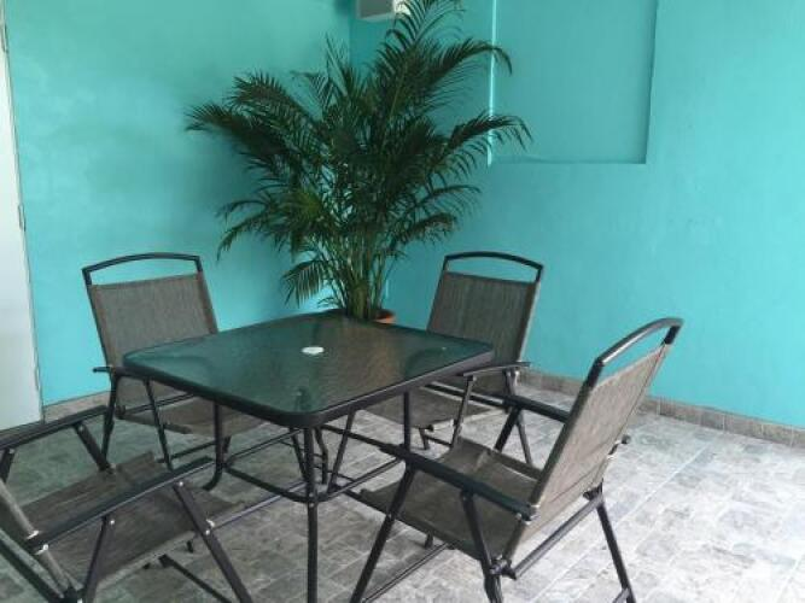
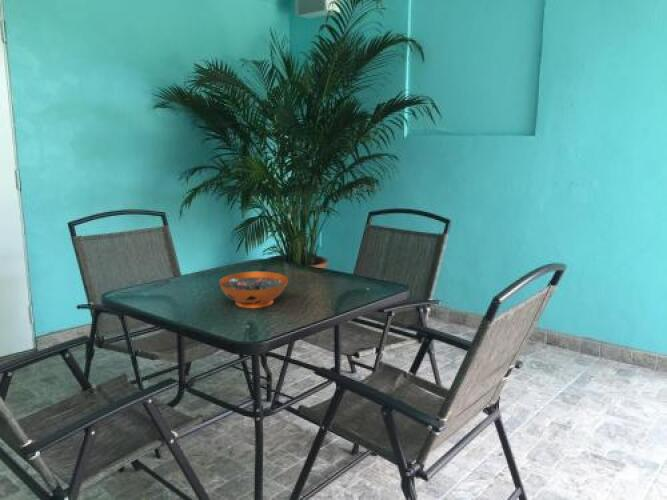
+ decorative bowl (254, 291)
